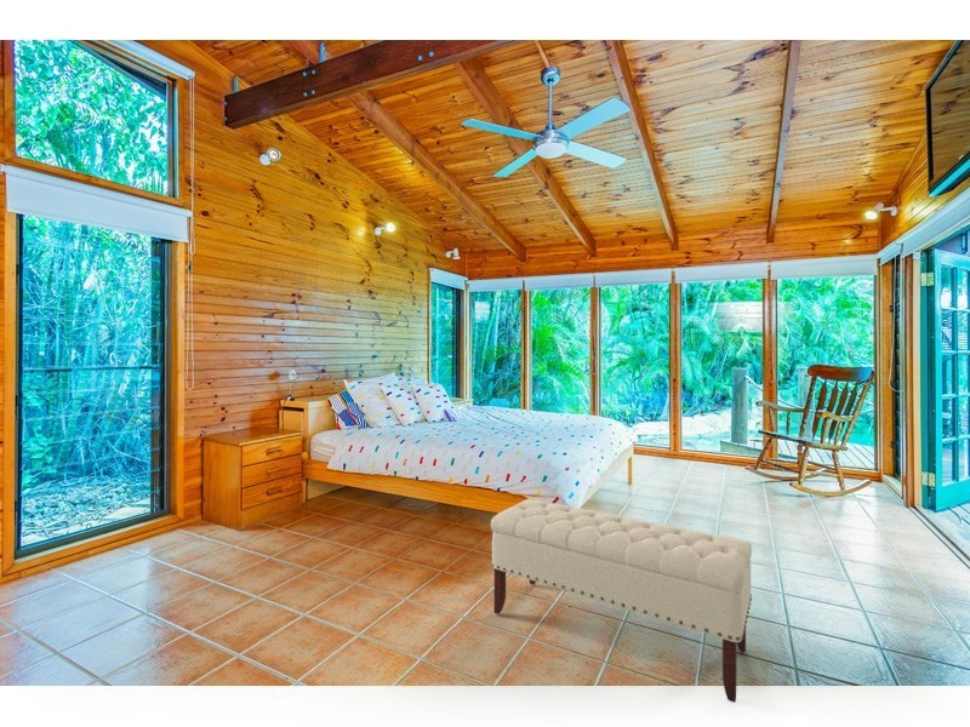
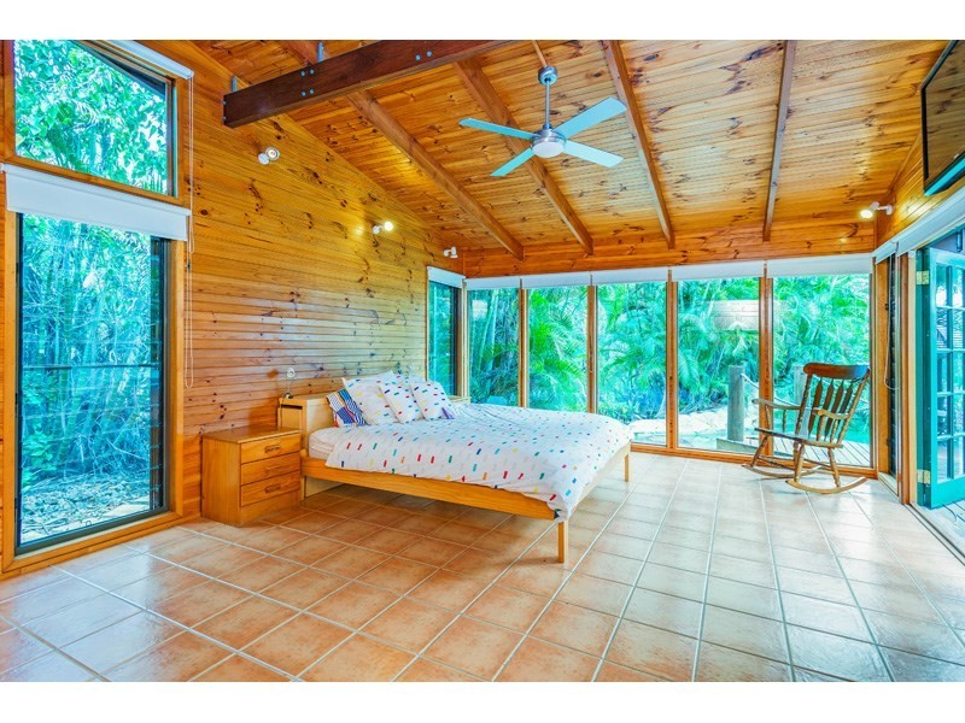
- bench (611, 577)
